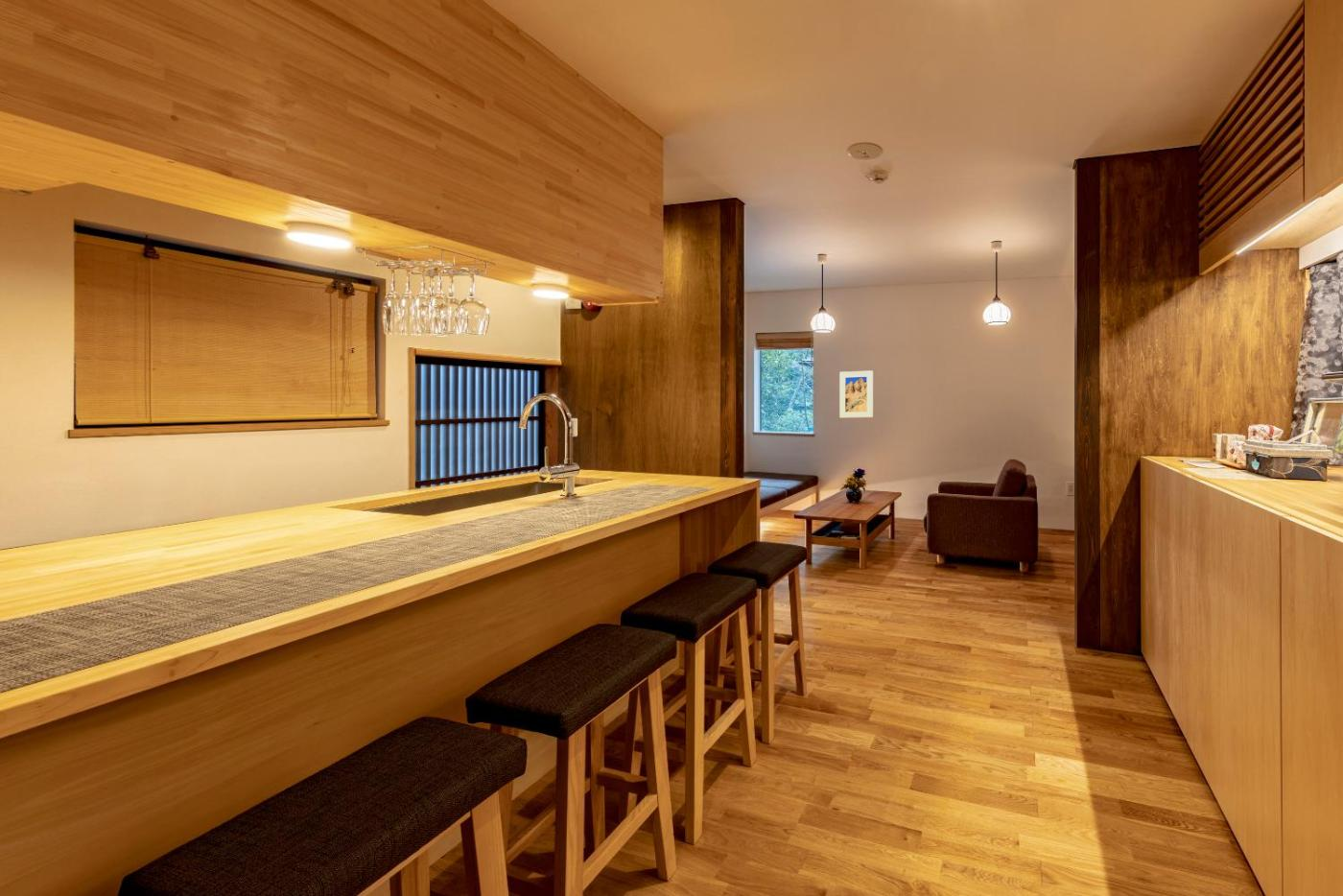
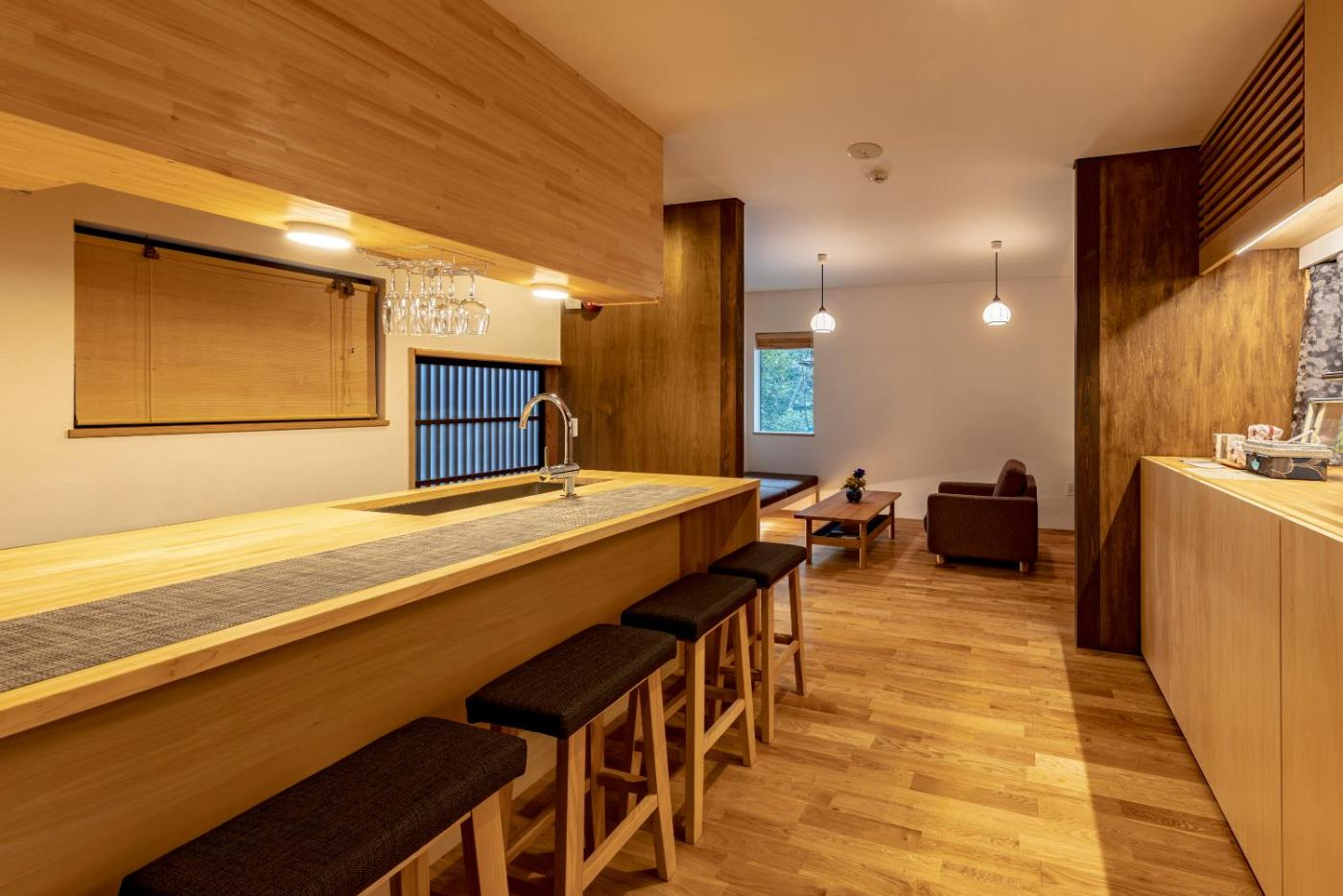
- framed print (856, 394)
